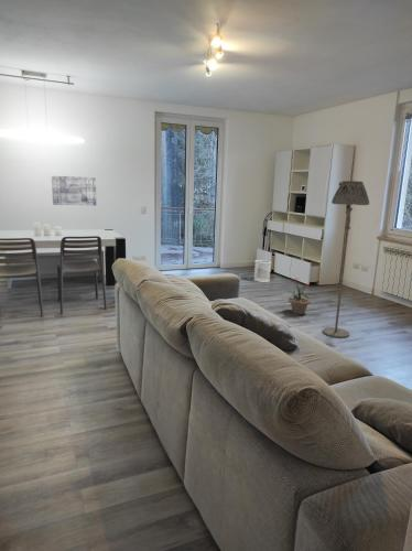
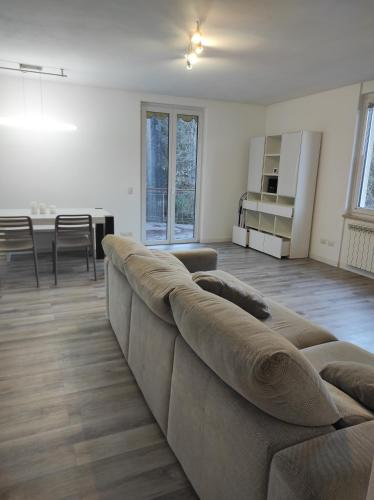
- wall art (74, 191)
- floor lamp (343, 260)
- wastebasket (262, 271)
- potted plant (299, 295)
